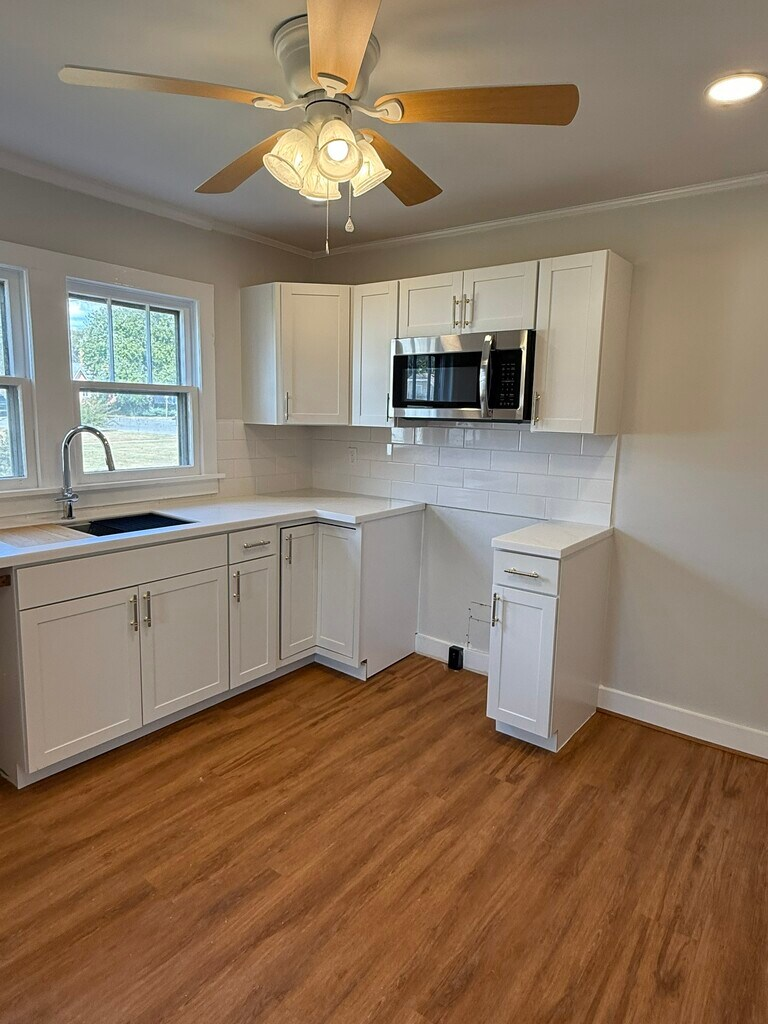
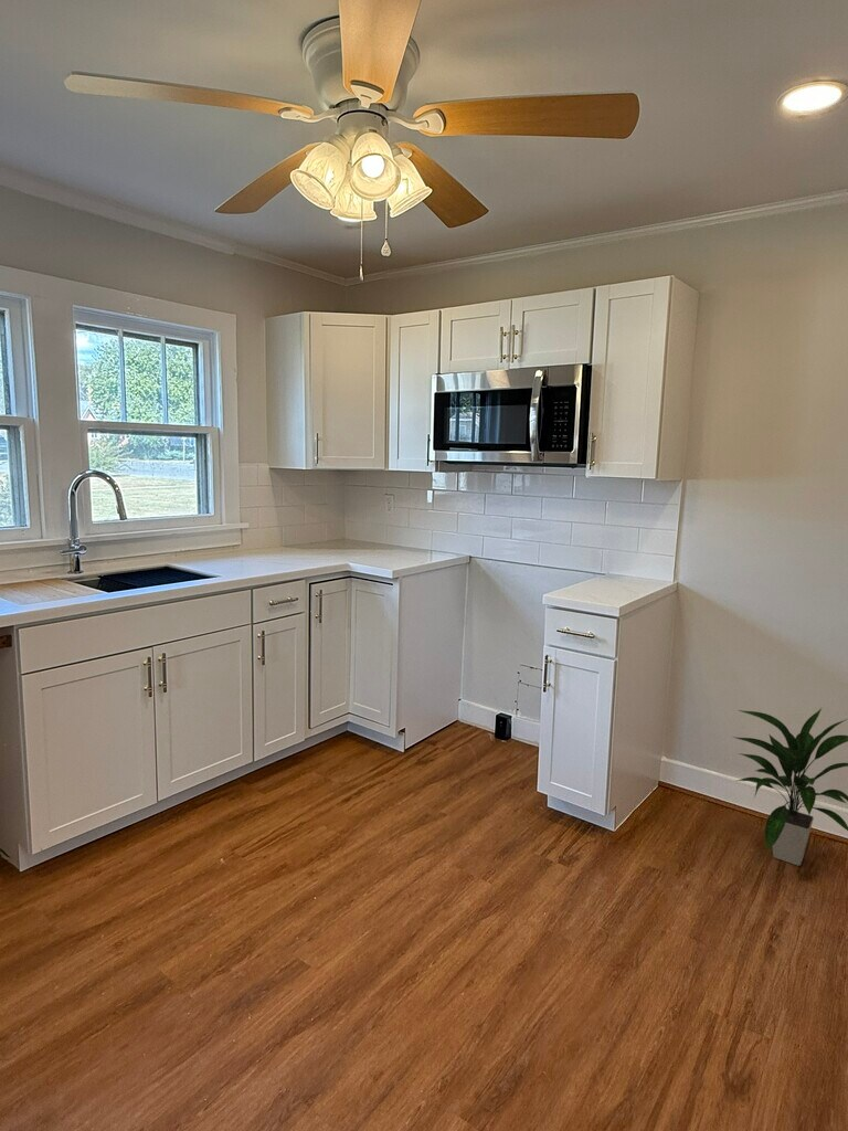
+ indoor plant (793, 783)
